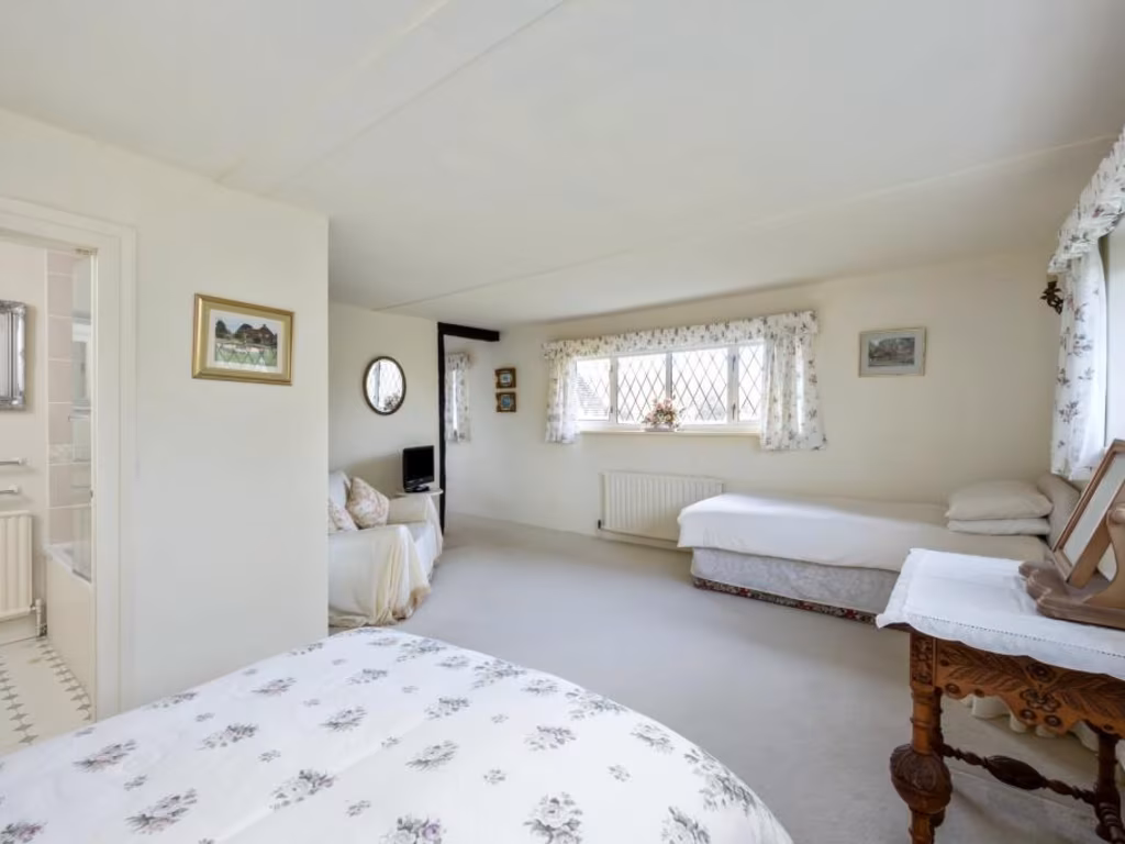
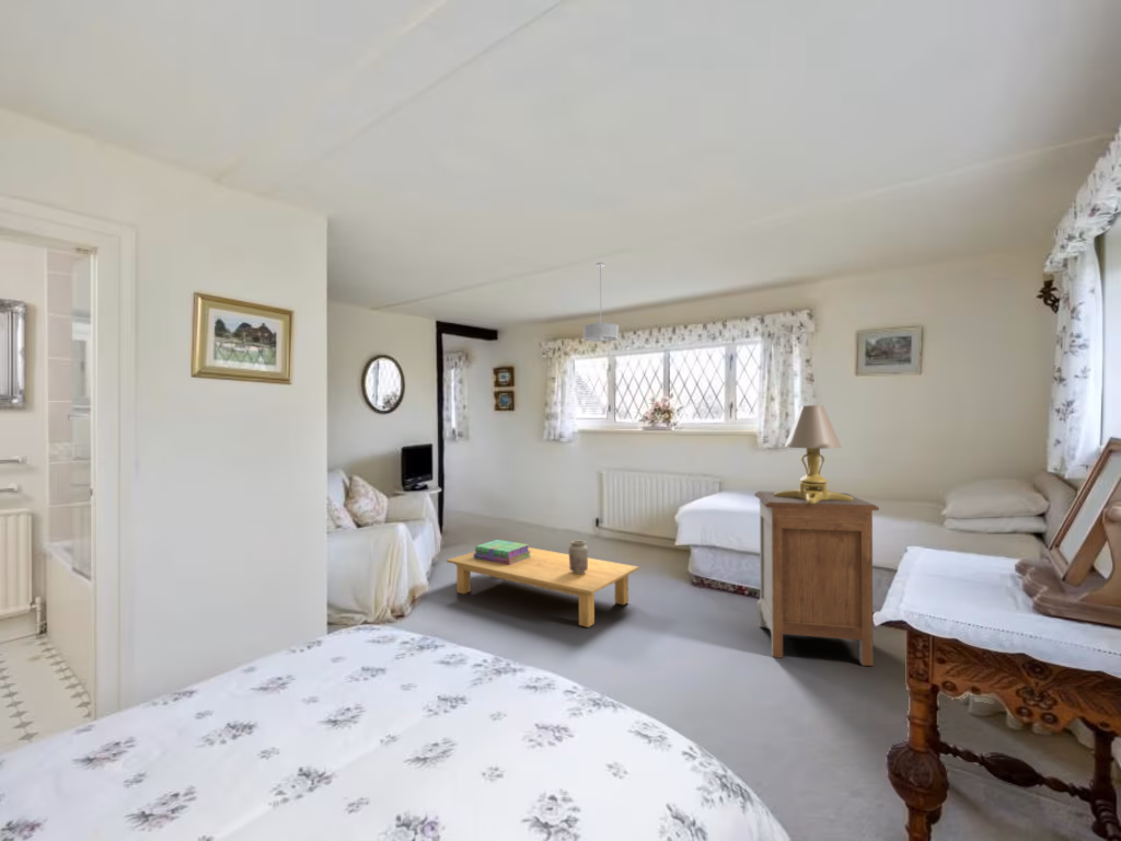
+ lamp (811, 451)
+ ceiling light fixture (600, 302)
+ nightstand (809, 568)
+ coffee table (540, 579)
+ stack of books (502, 551)
+ vase (578, 556)
